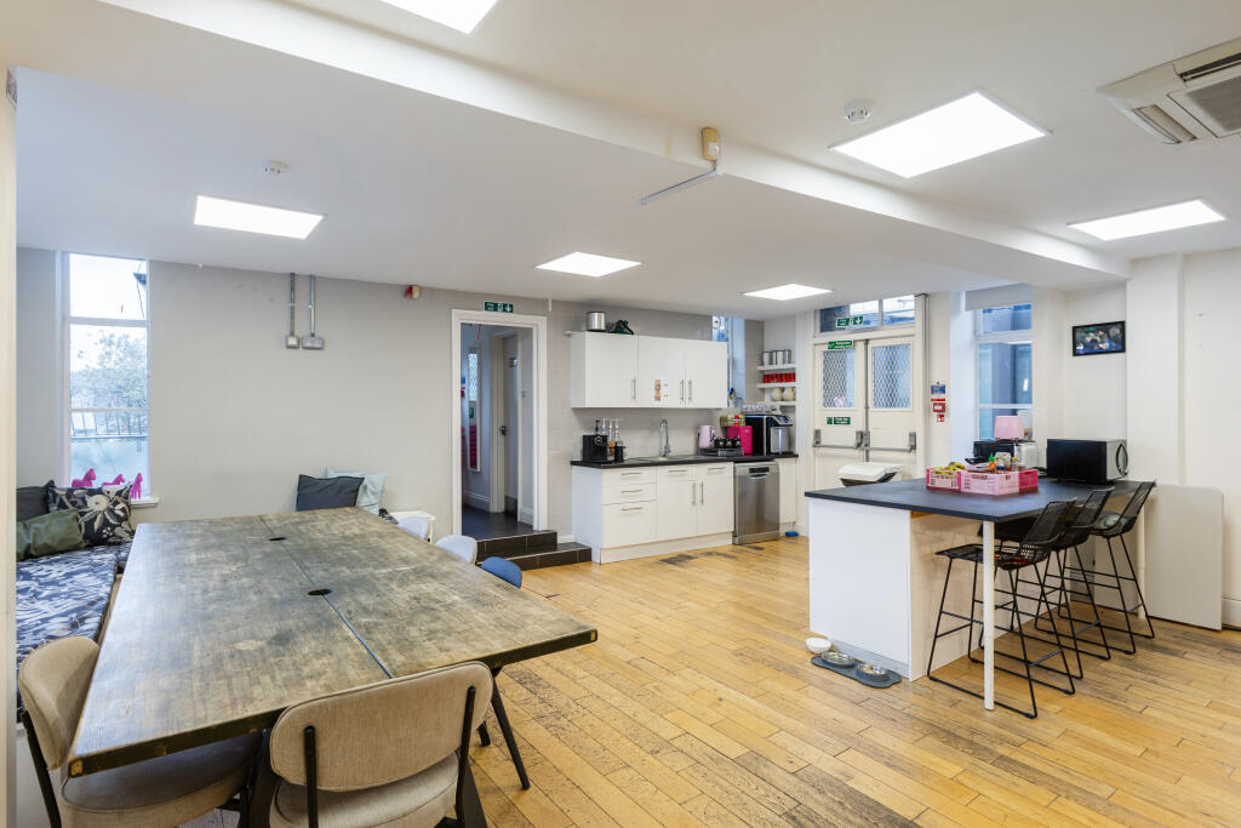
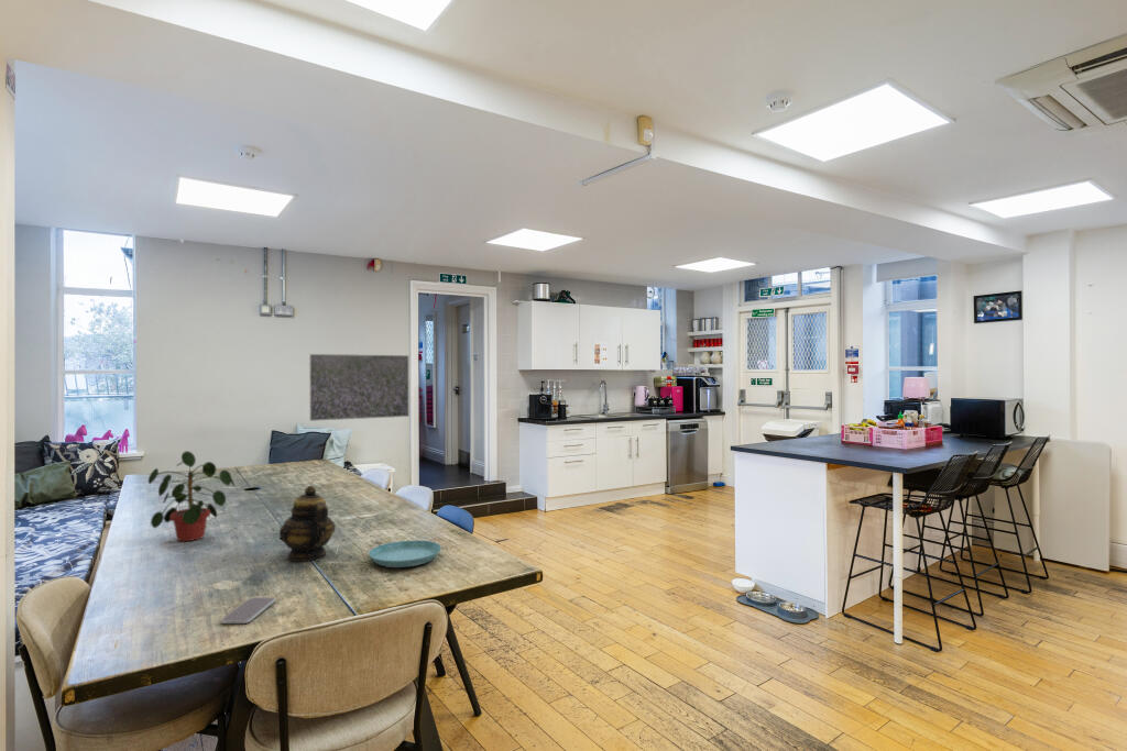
+ smartphone (249, 609)
+ potted plant (194, 493)
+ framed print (361, 386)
+ teapot (308, 520)
+ saucer (405, 554)
